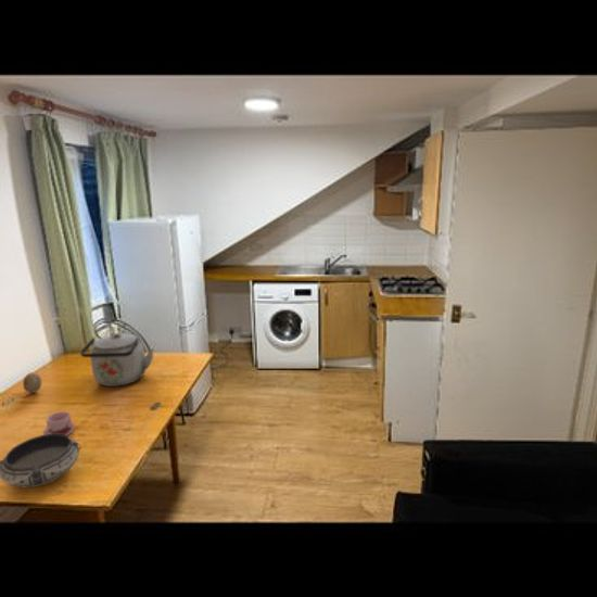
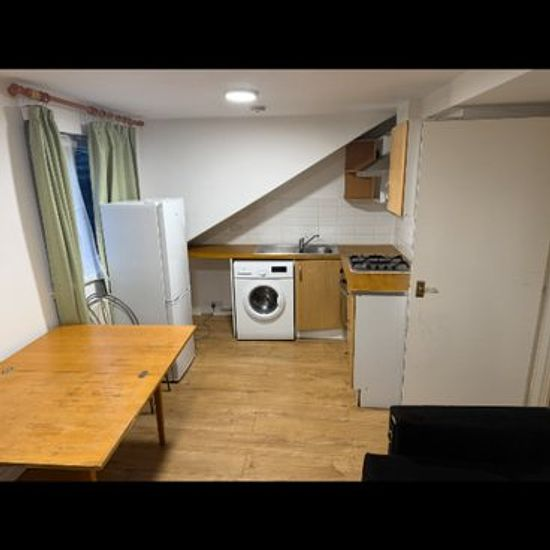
- mug (58, 425)
- decorative egg (31, 382)
- bowl (41, 461)
- kettle (123, 357)
